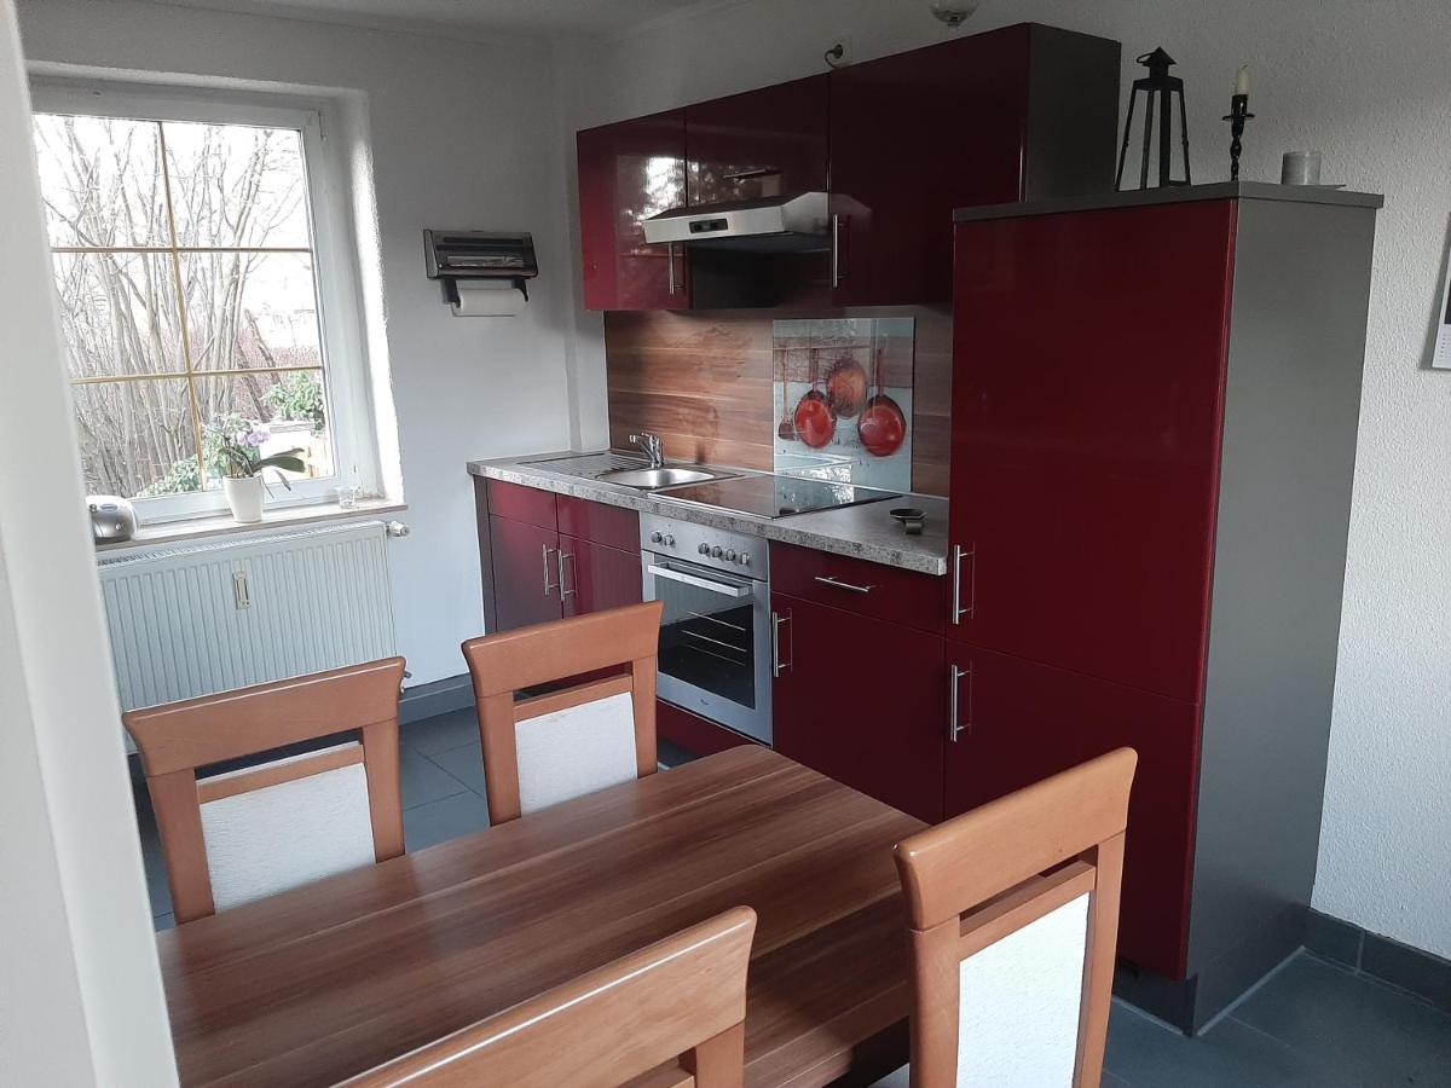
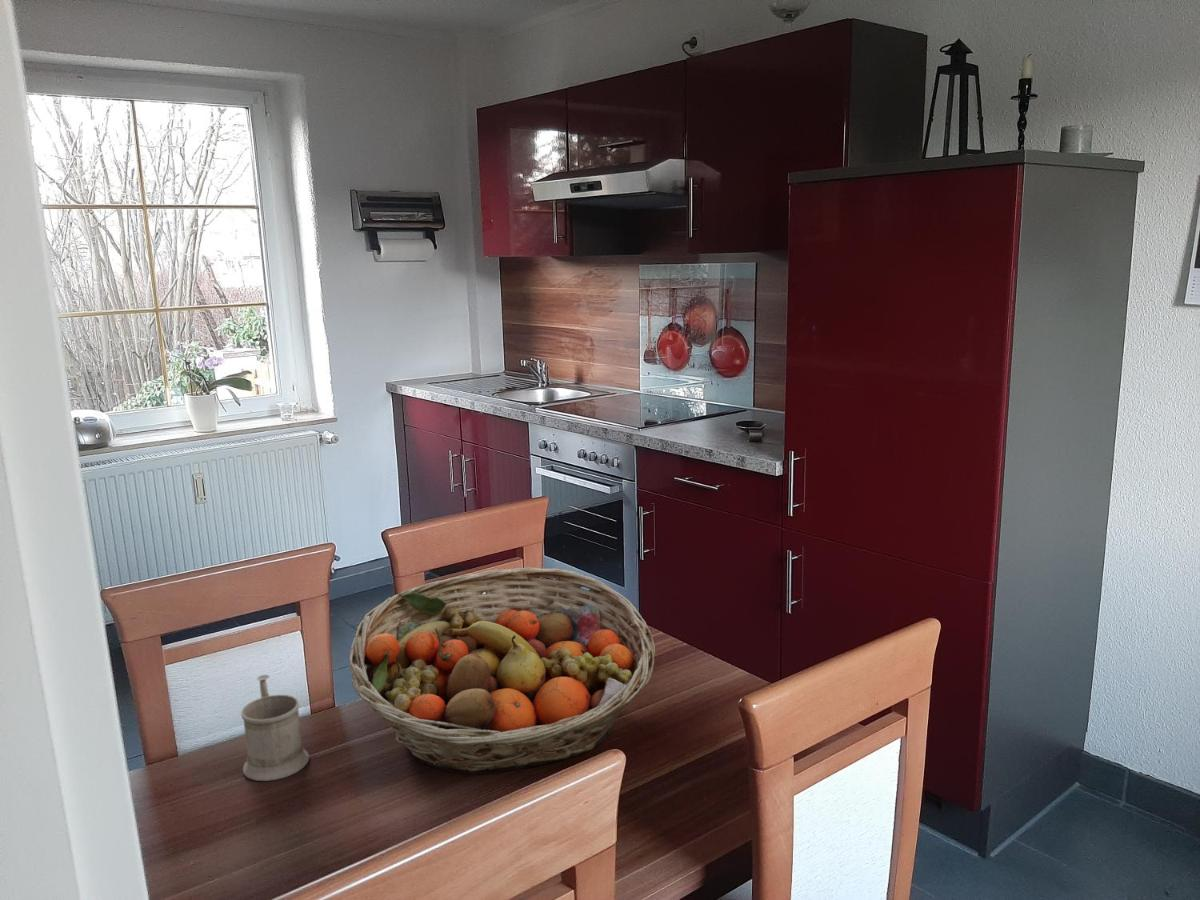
+ mug (270, 722)
+ fruit basket (505, 664)
